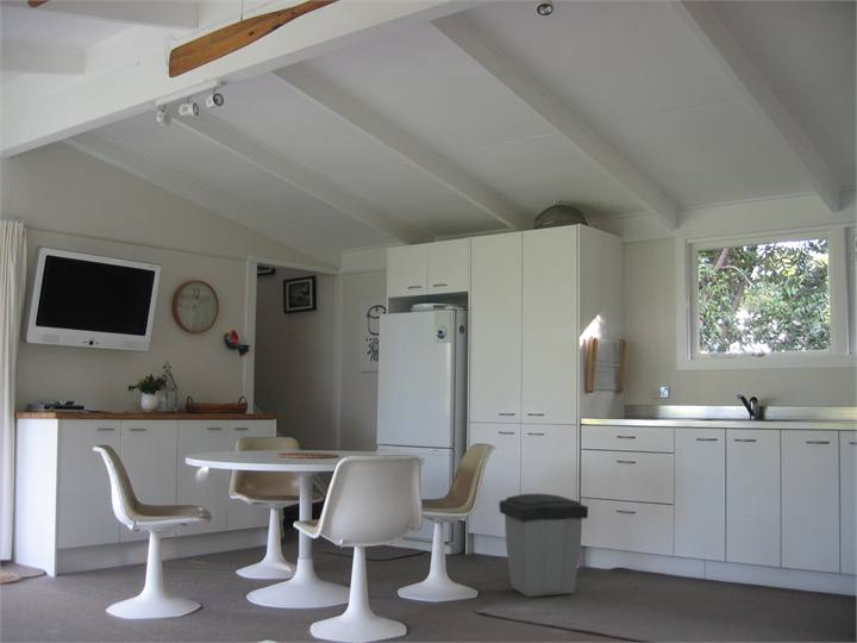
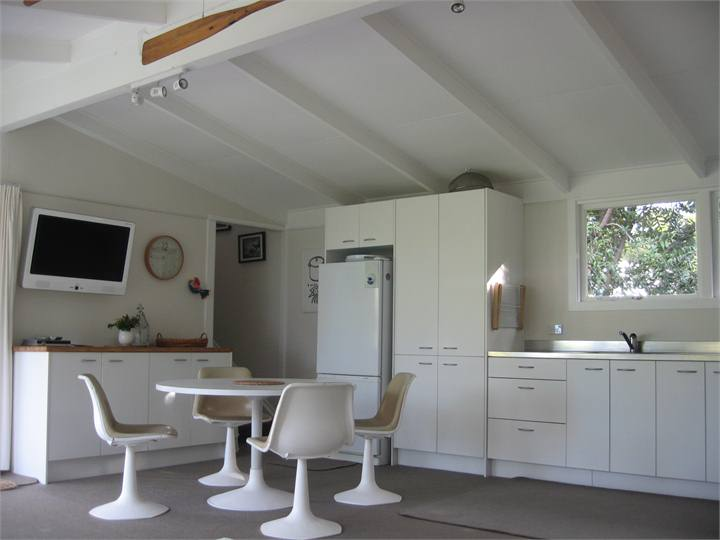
- trash can (543, 544)
